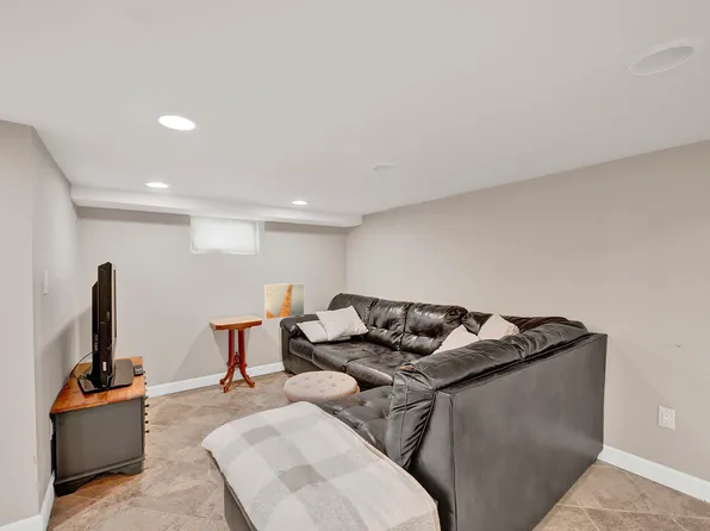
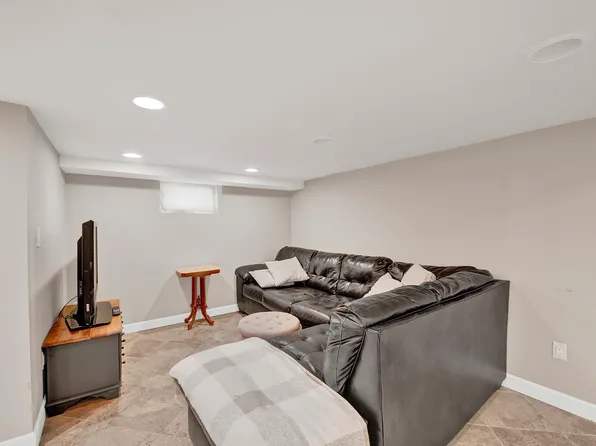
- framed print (285, 300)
